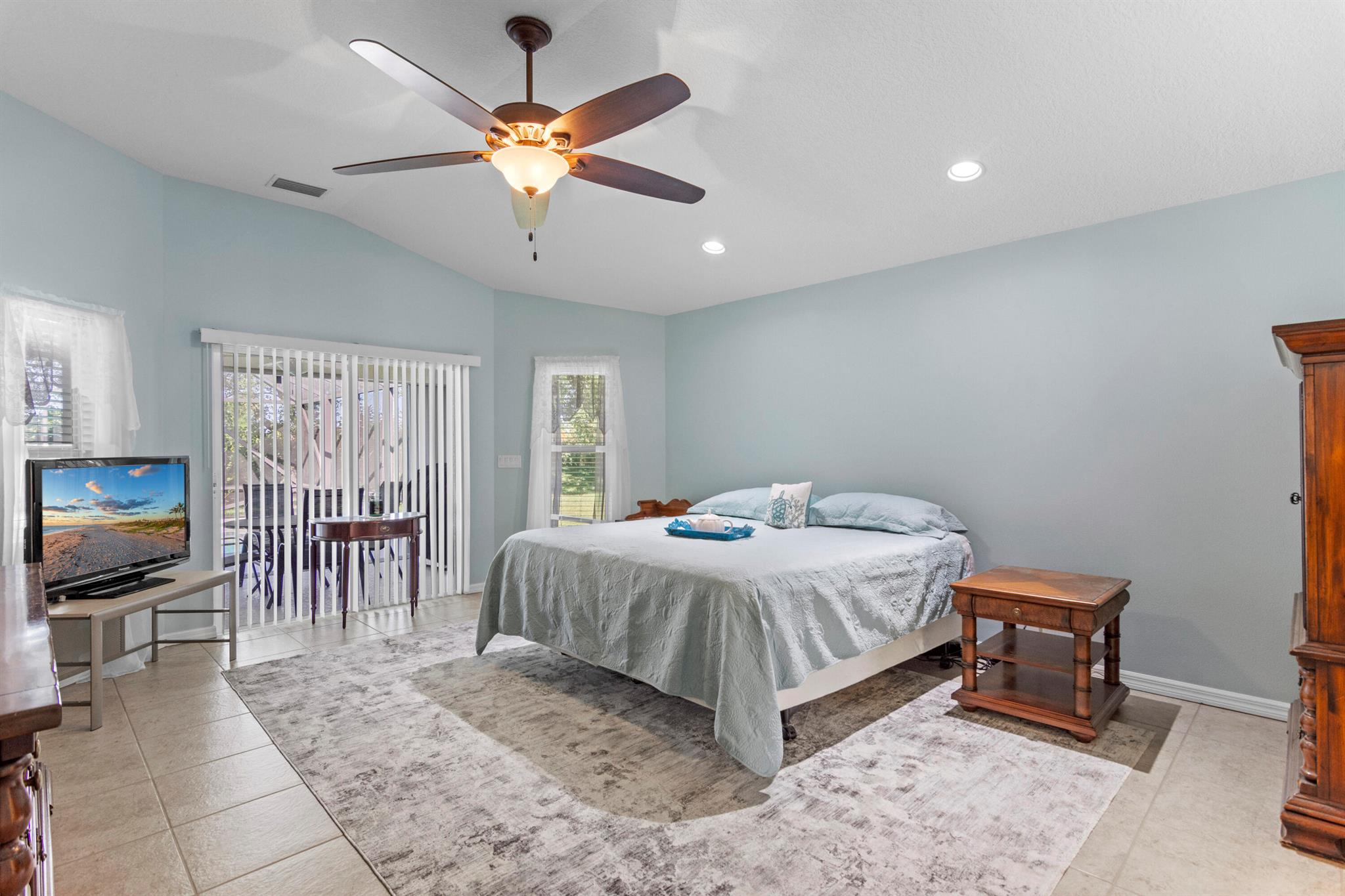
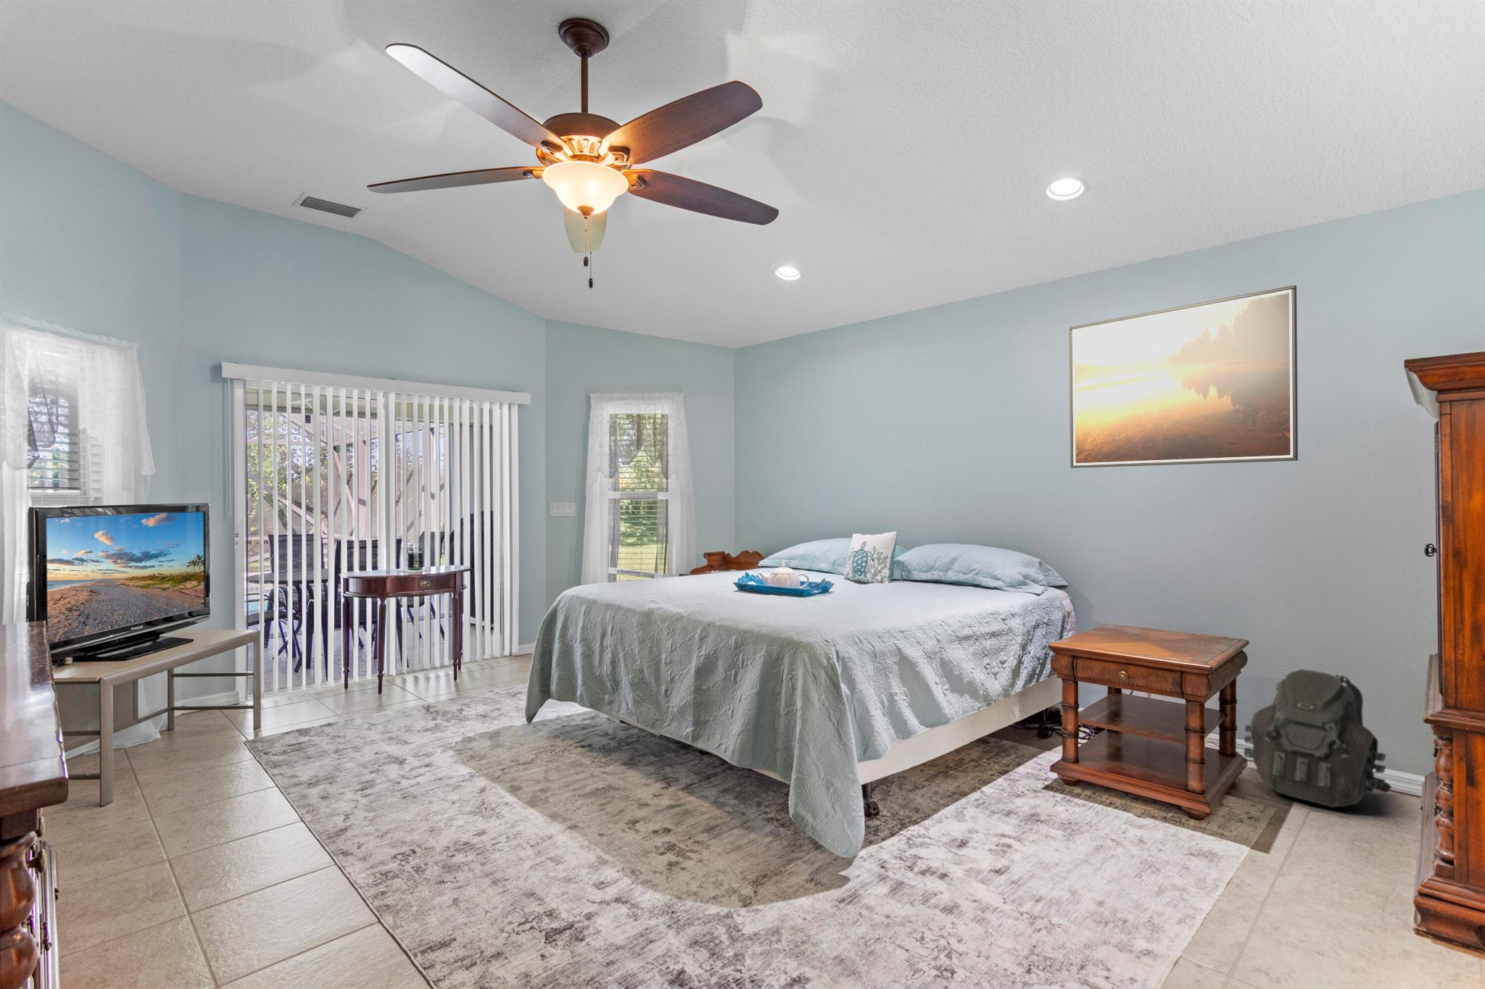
+ backpack (1315, 733)
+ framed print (1171, 386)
